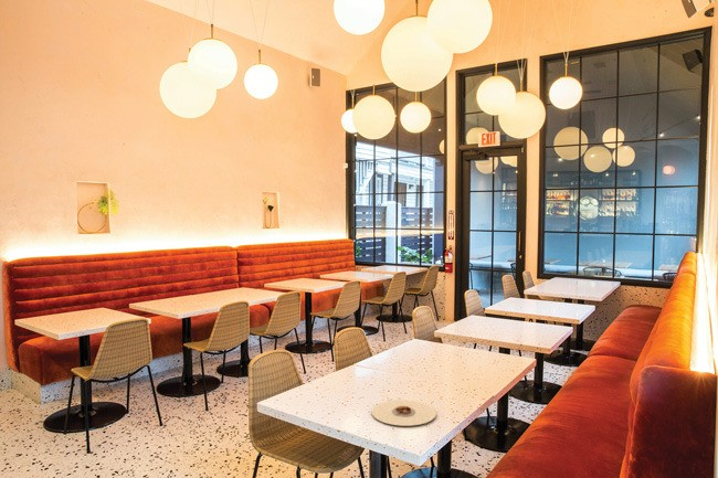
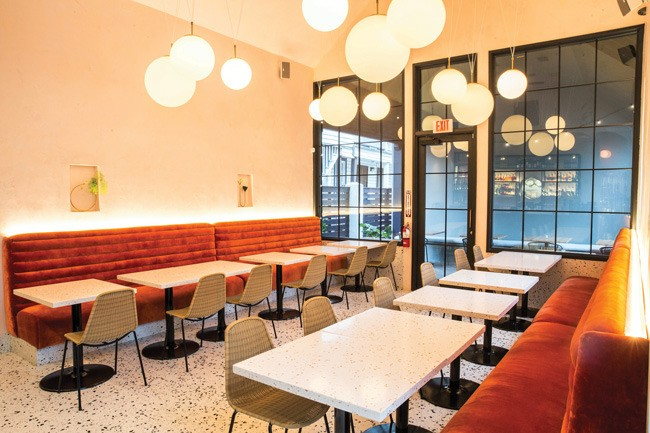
- plate (403, 410)
